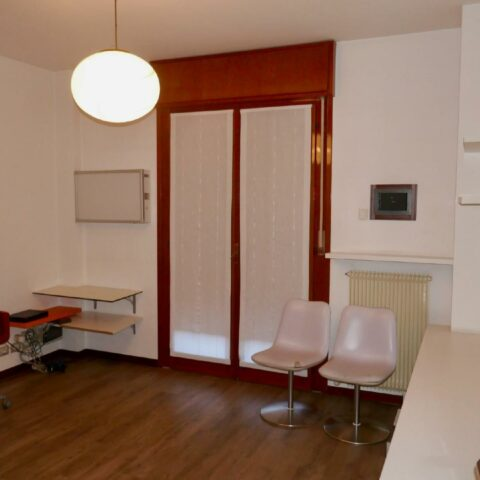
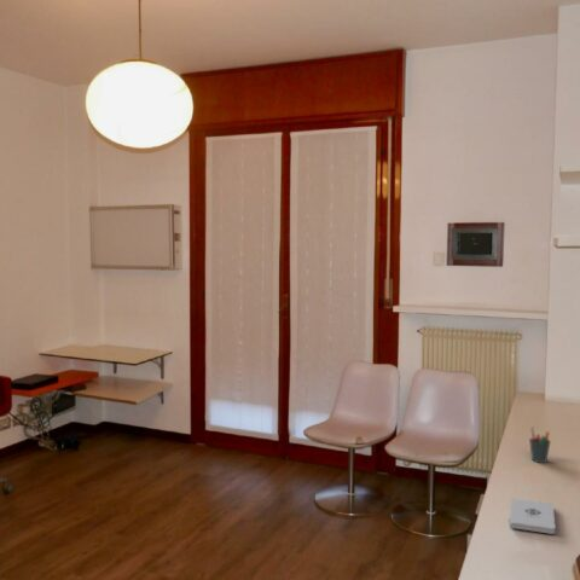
+ notepad (532, 515)
+ pen holder (539, 445)
